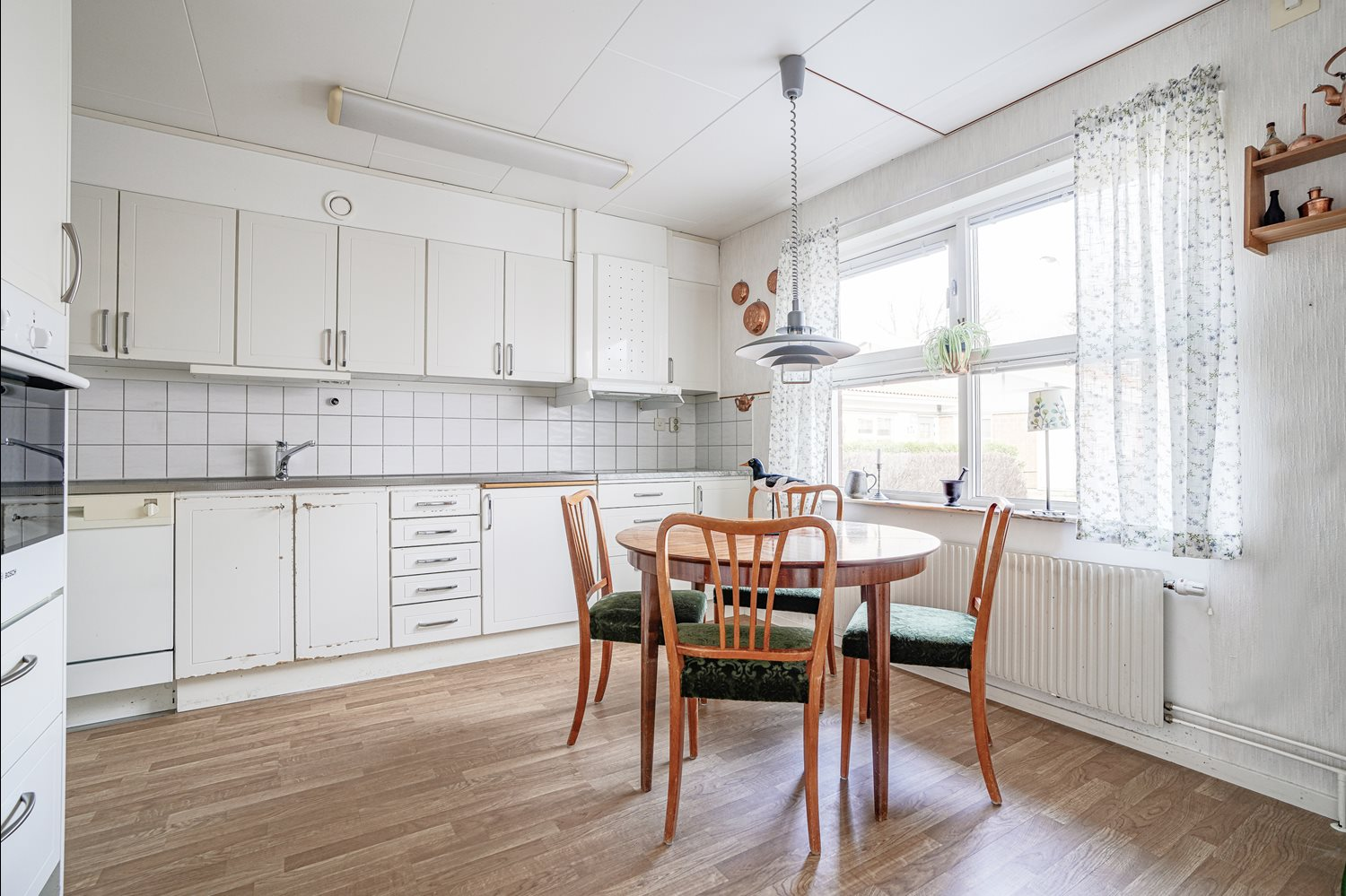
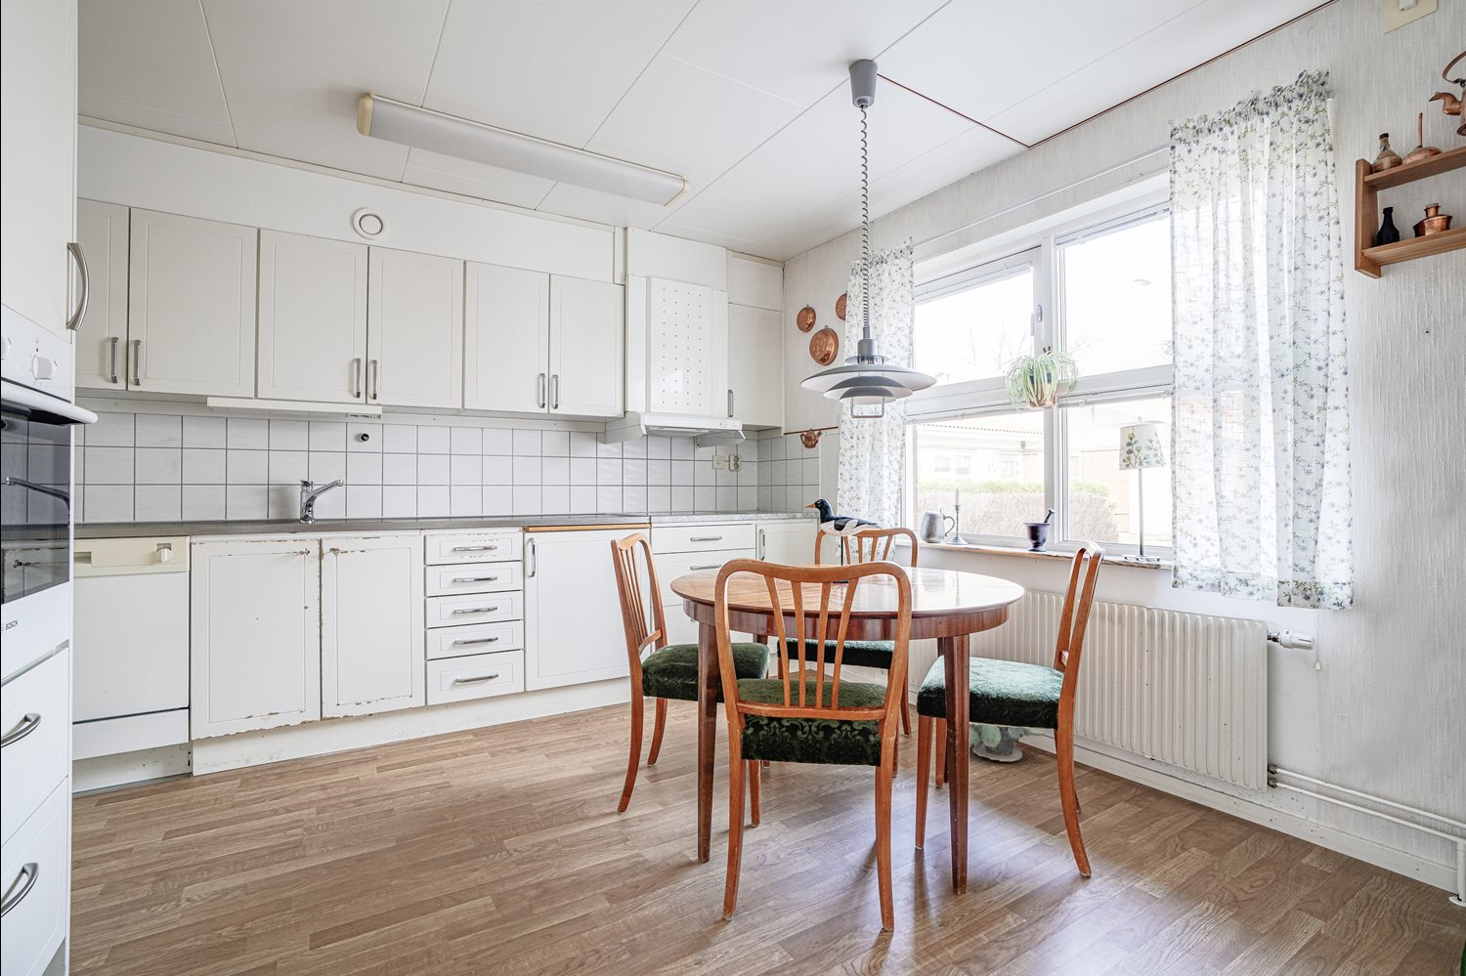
+ potted plant (993, 725)
